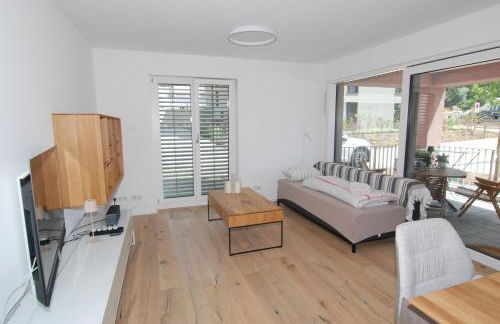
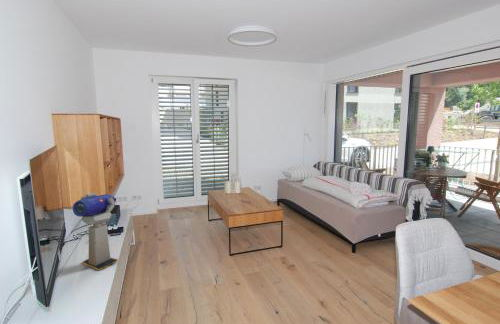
+ speaker (98, 227)
